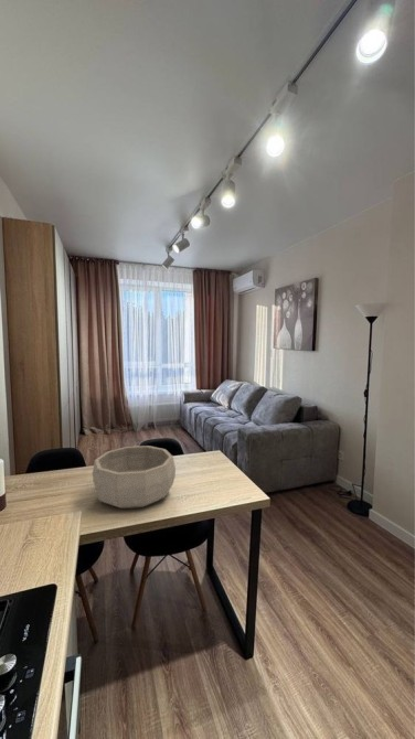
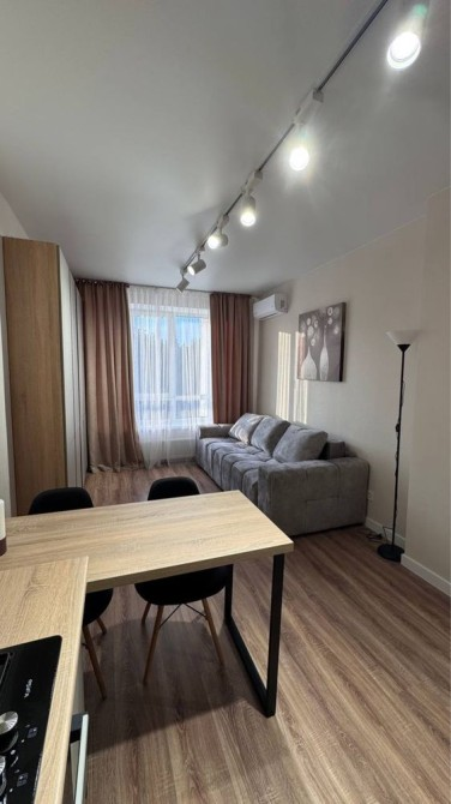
- decorative bowl (135, 475)
